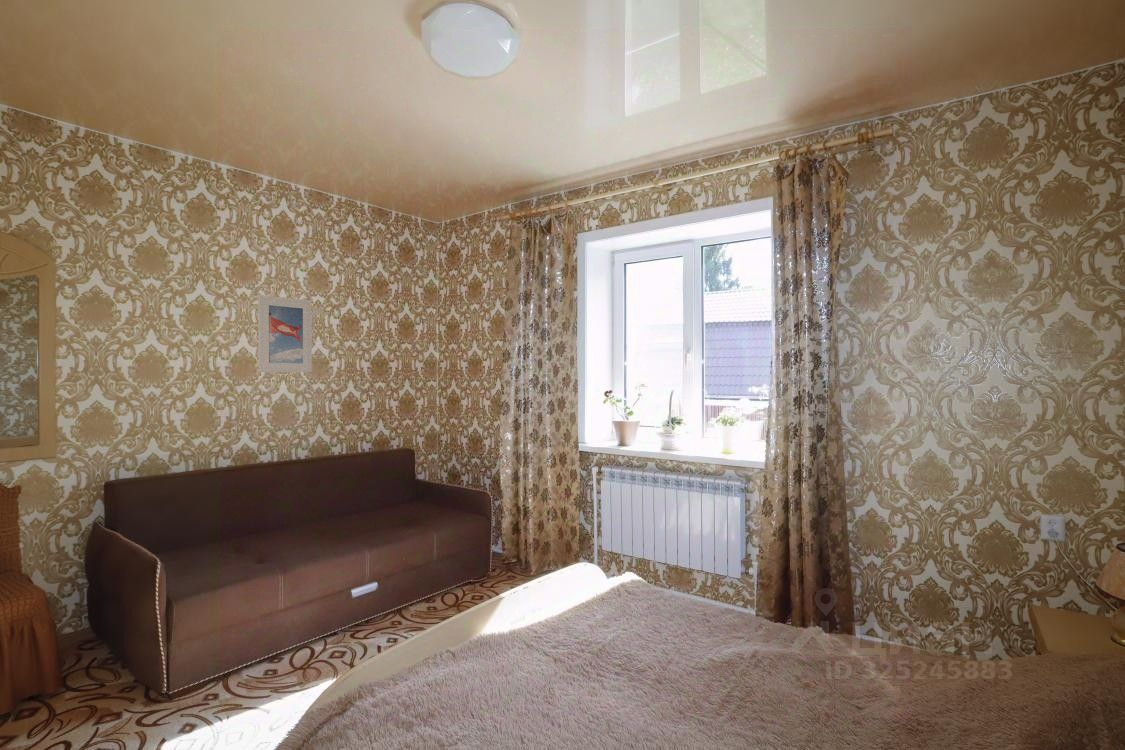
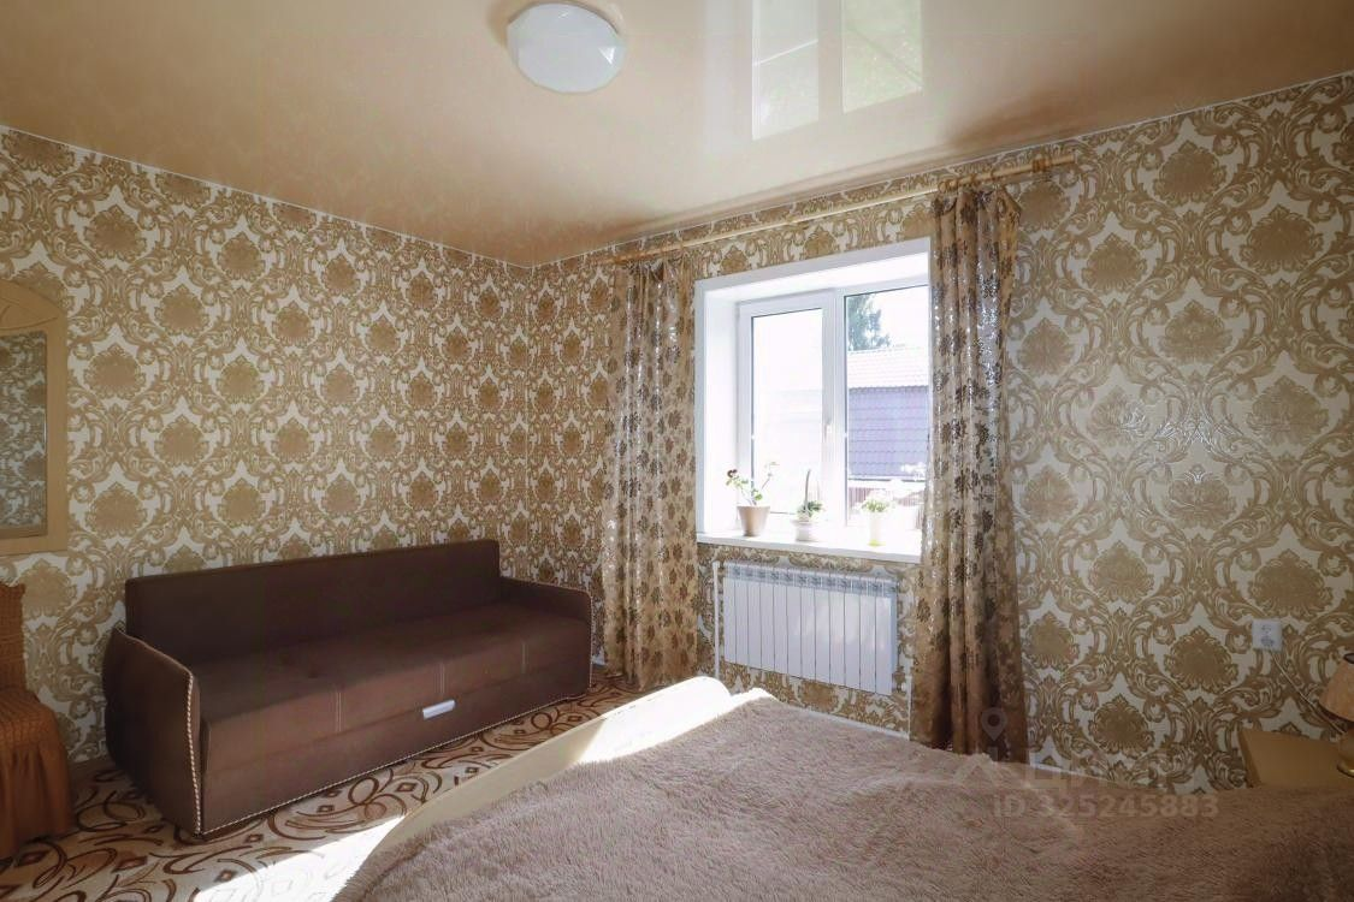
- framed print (285, 334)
